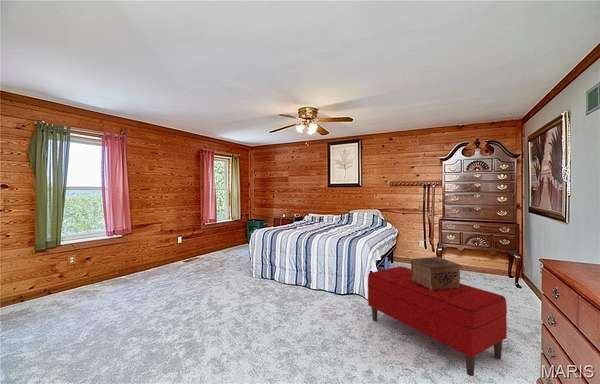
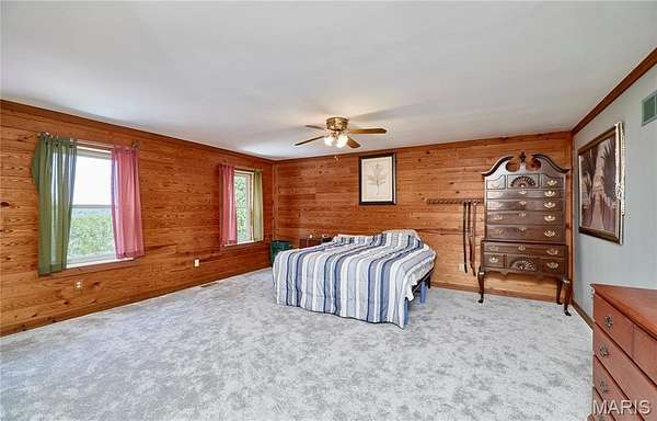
- decorative box (434, 272)
- bench (428, 309)
